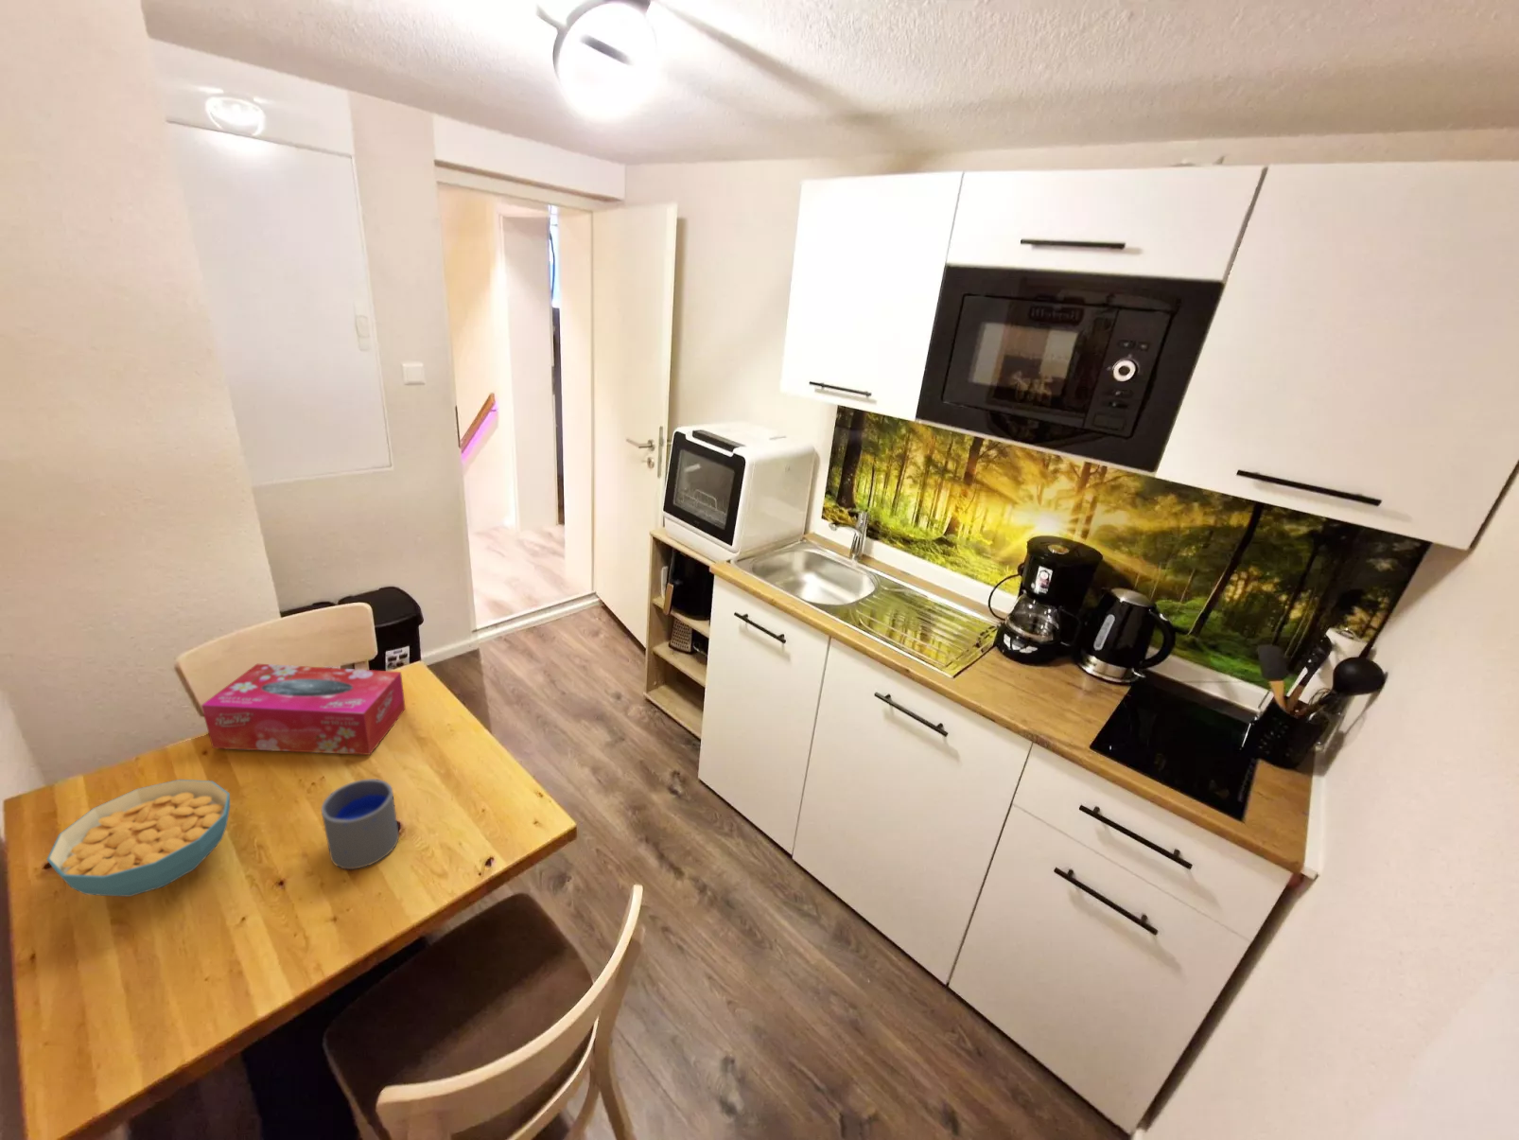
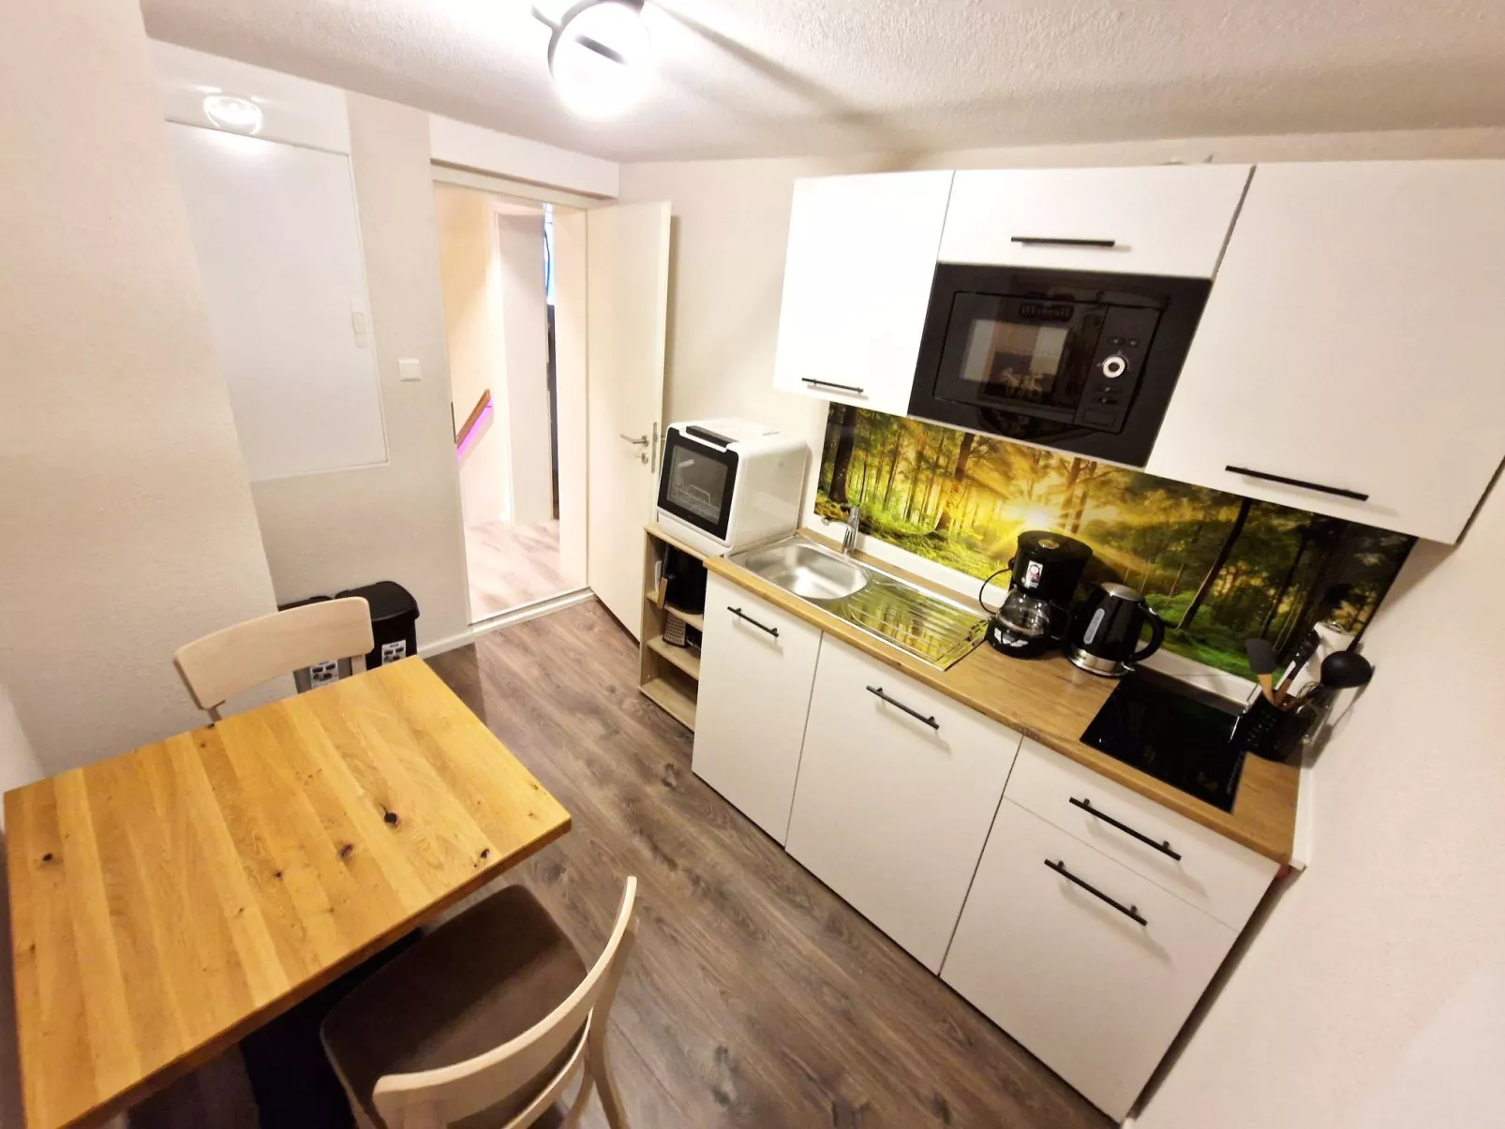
- tissue box (311, 708)
- cereal bowl (152, 847)
- cup (361, 823)
